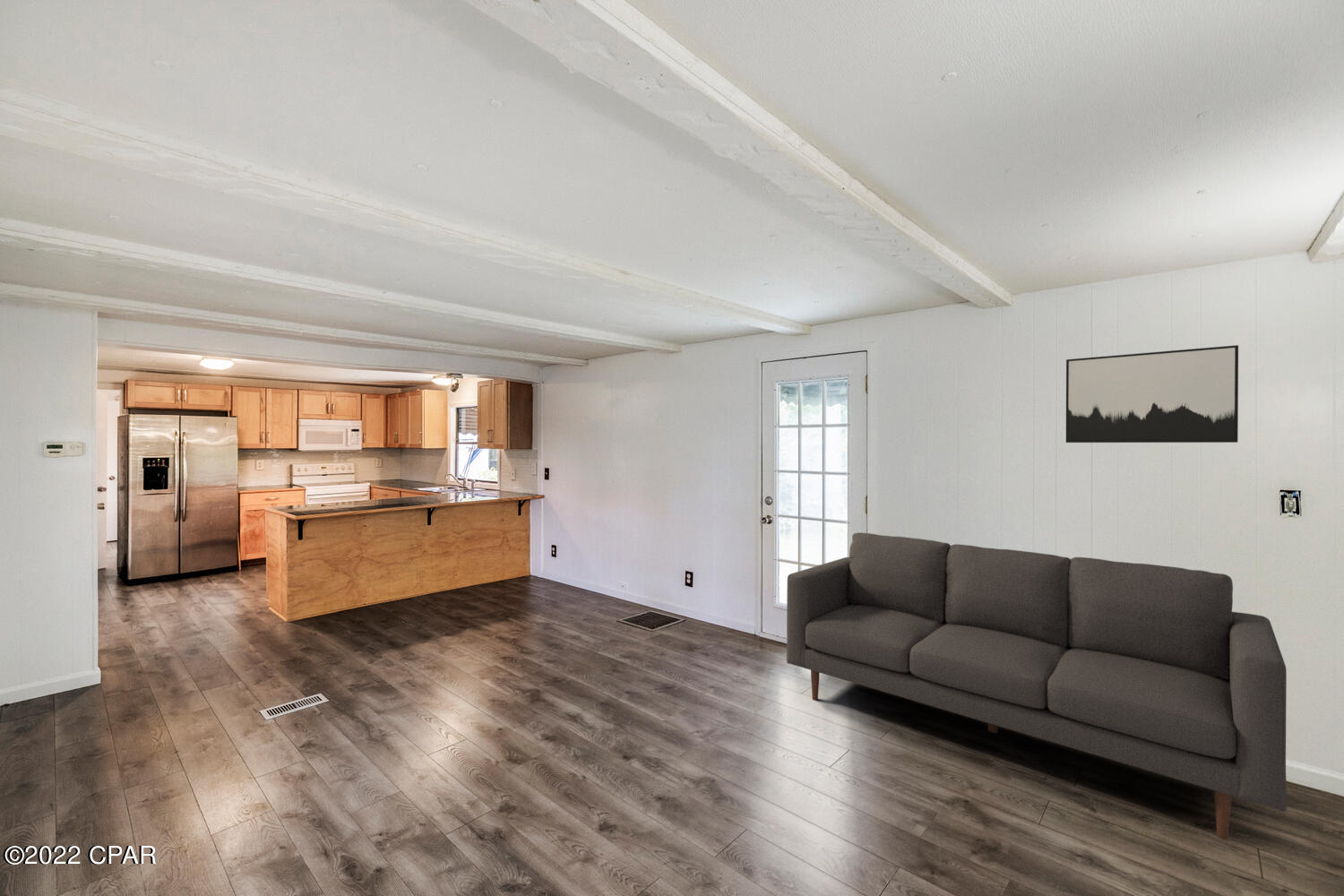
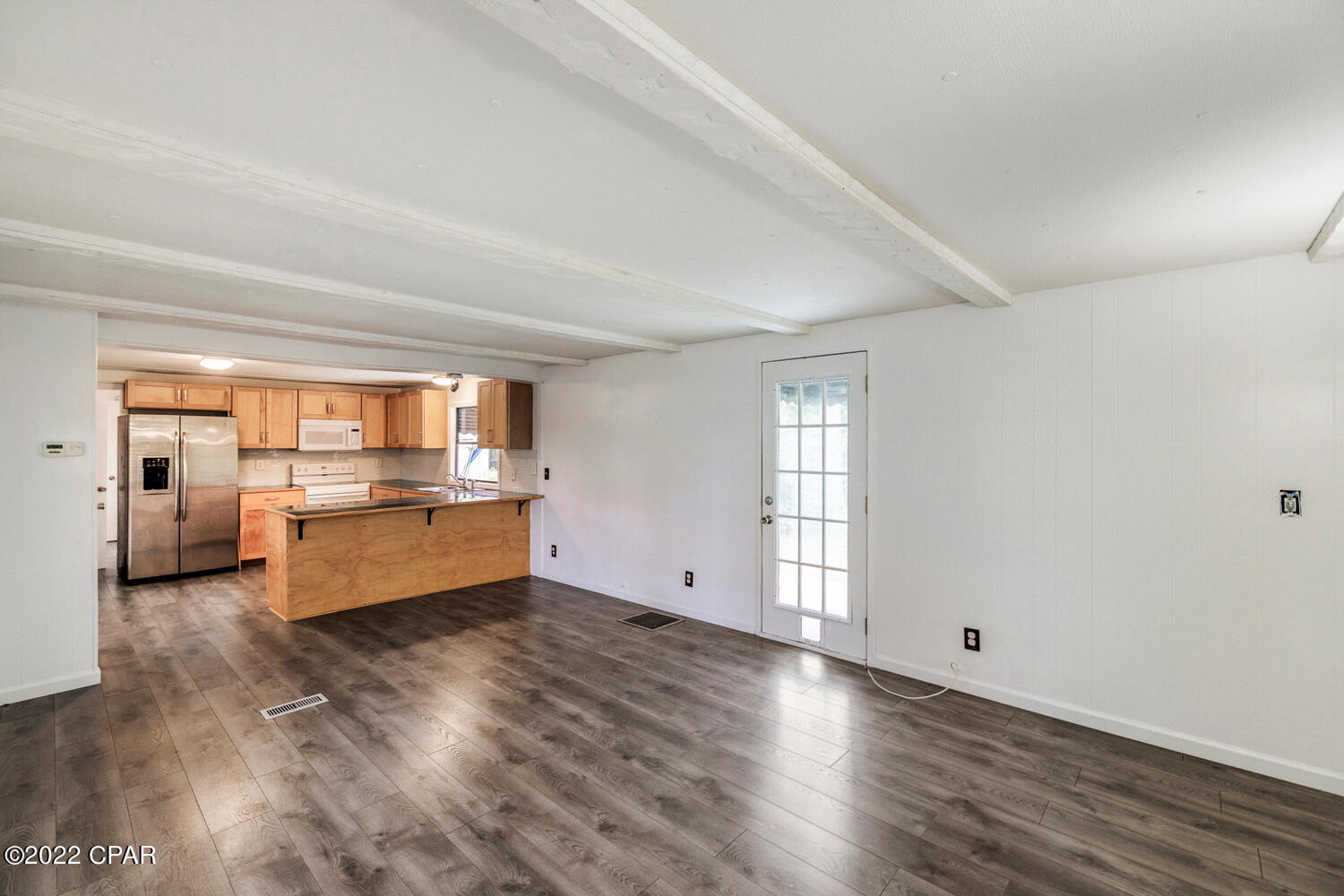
- wall art (1145, 398)
- sofa (994, 642)
